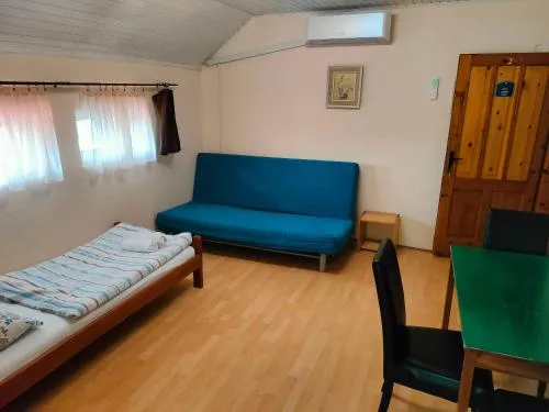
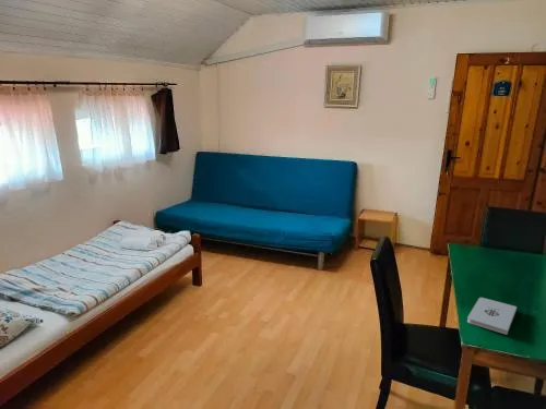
+ notepad (491, 314)
